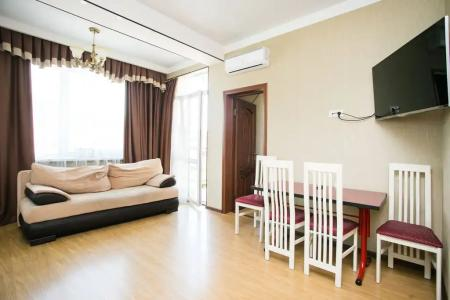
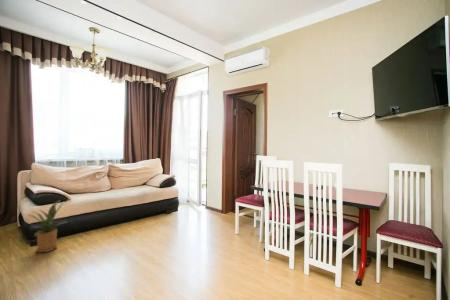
+ house plant (45, 225)
